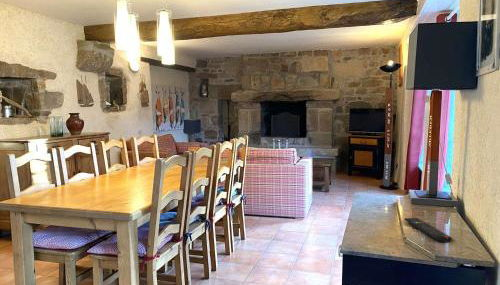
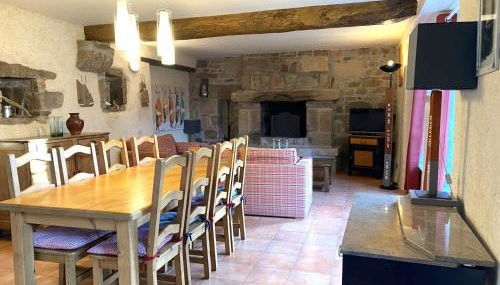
- remote control (426, 229)
